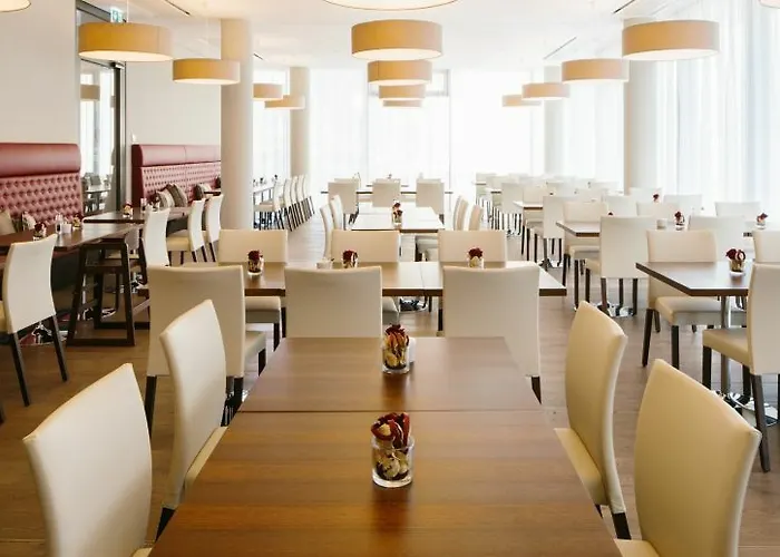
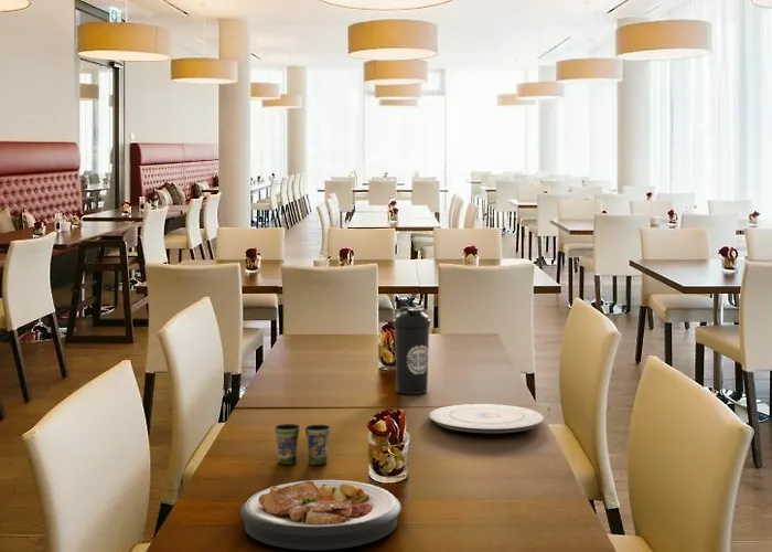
+ plate (485, 417)
+ water bottle (411, 349)
+ cup (297, 444)
+ plate (321, 505)
